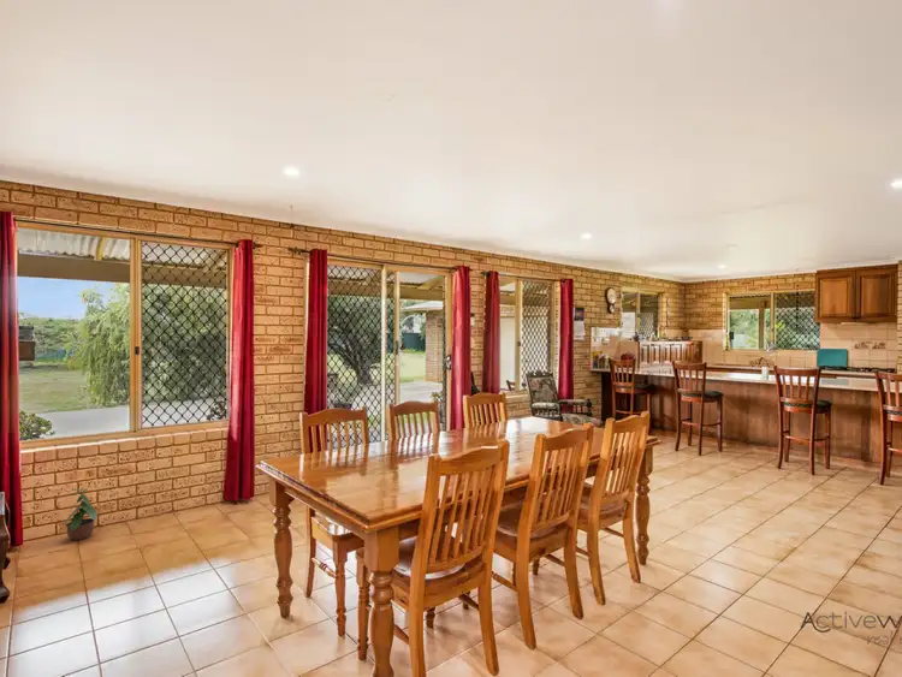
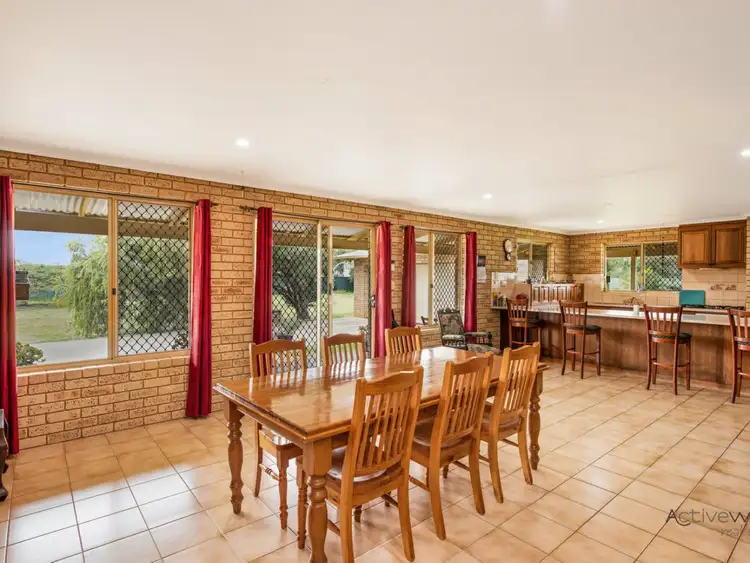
- potted plant (81, 511)
